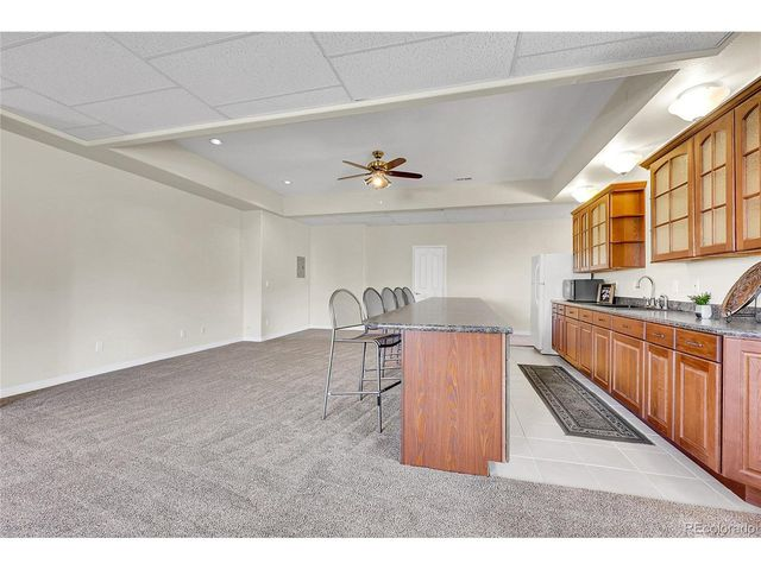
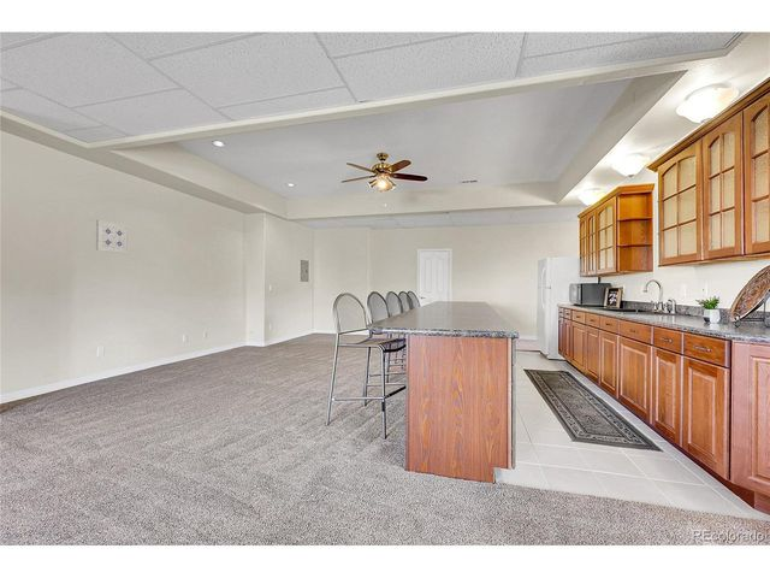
+ wall art (113, 237)
